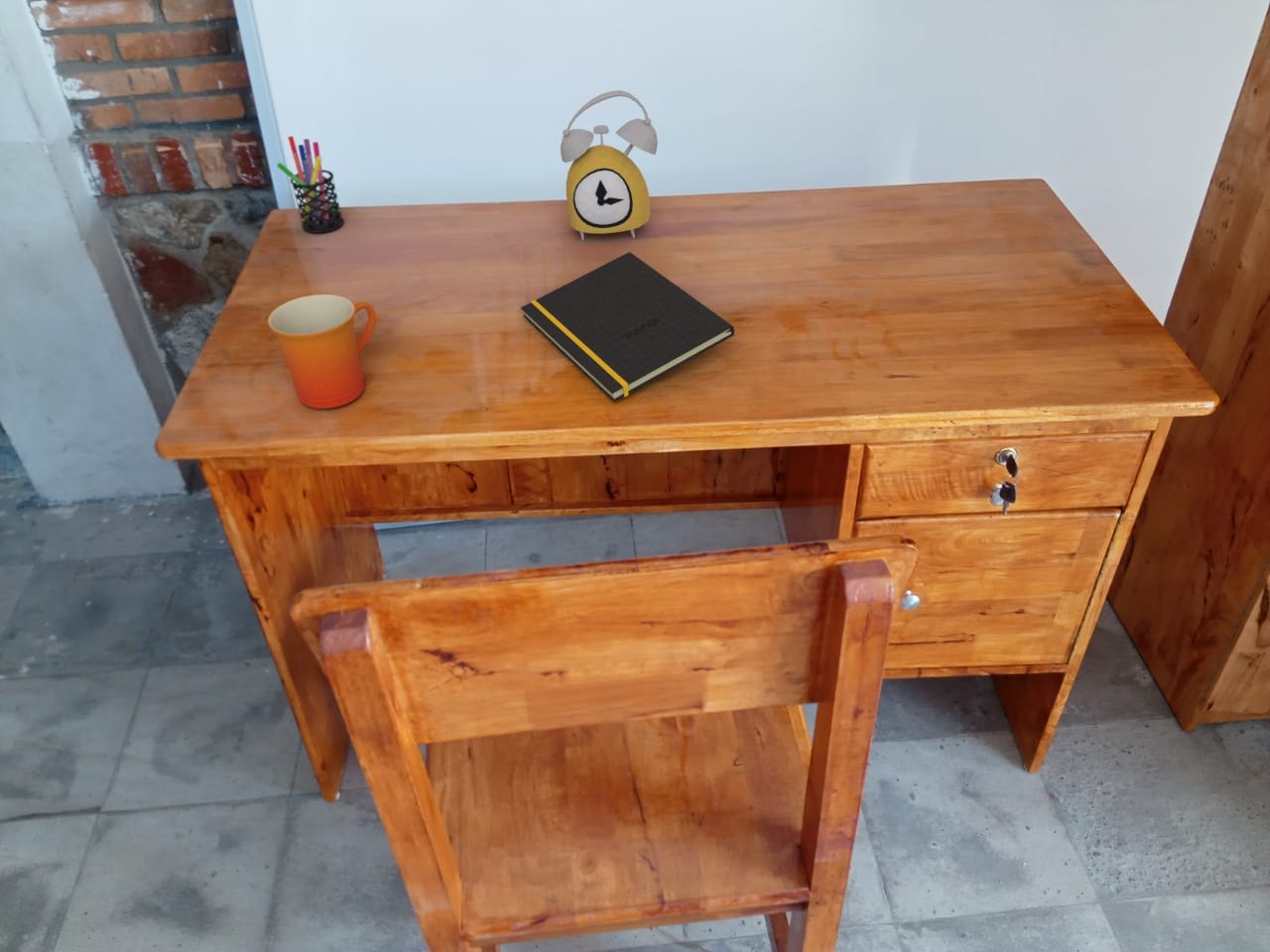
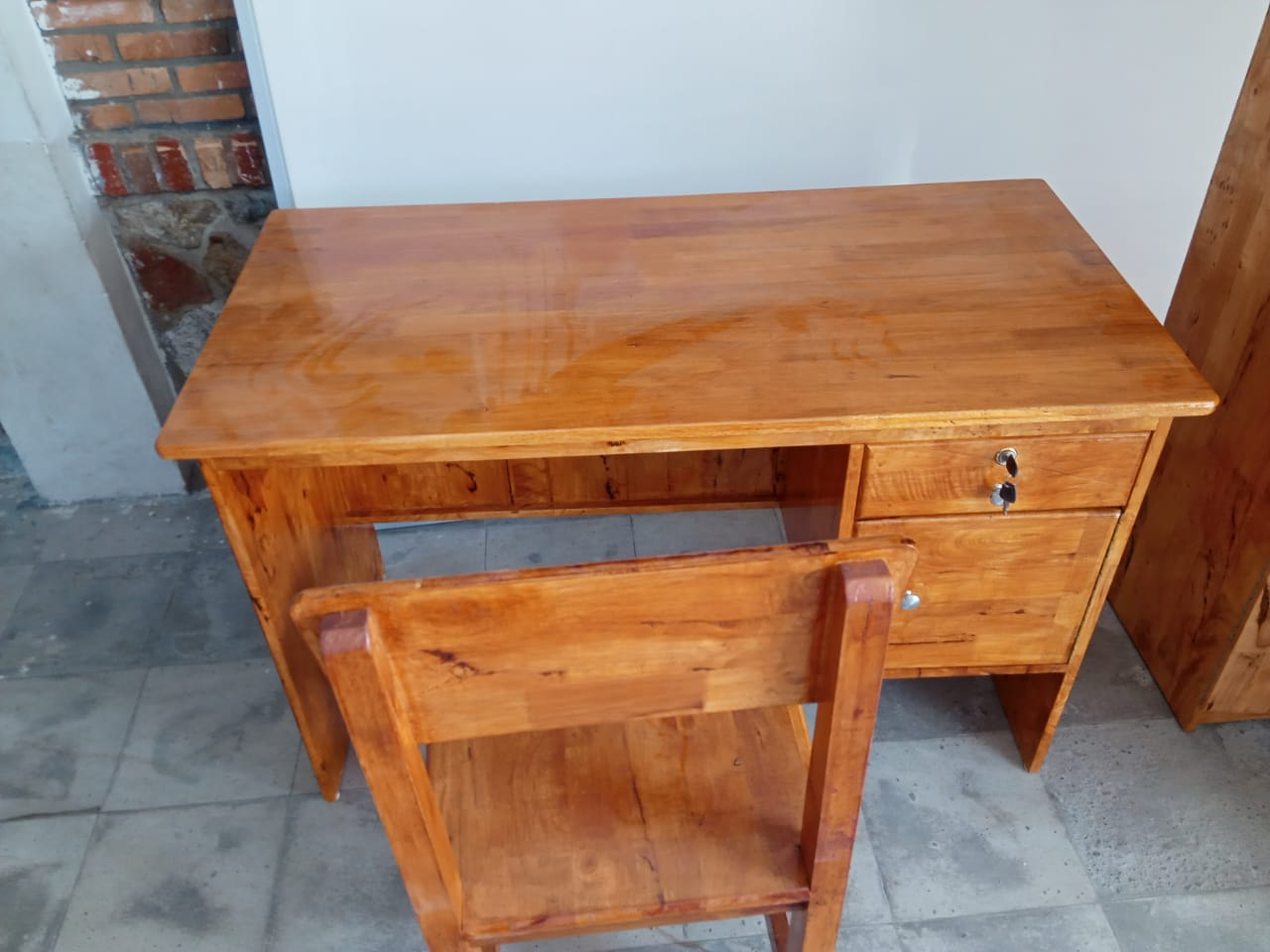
- alarm clock (609, 159)
- mug (324, 348)
- pen holder (308, 184)
- notepad (622, 320)
